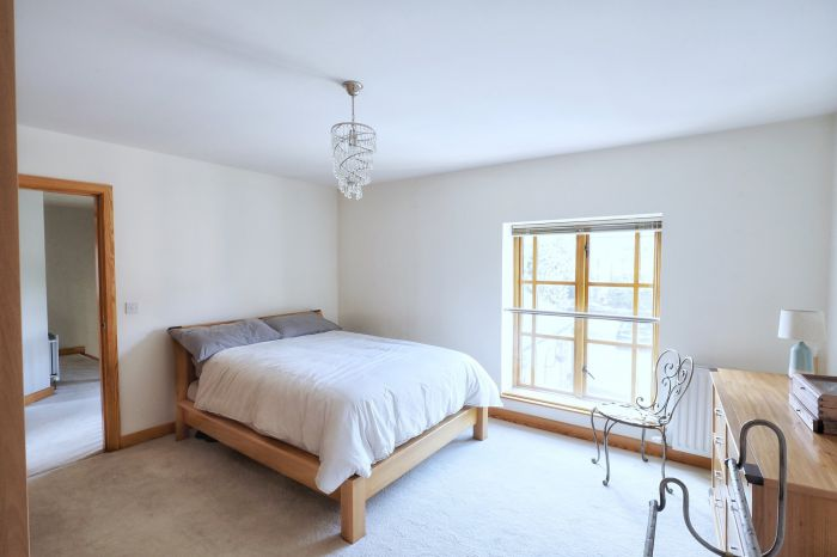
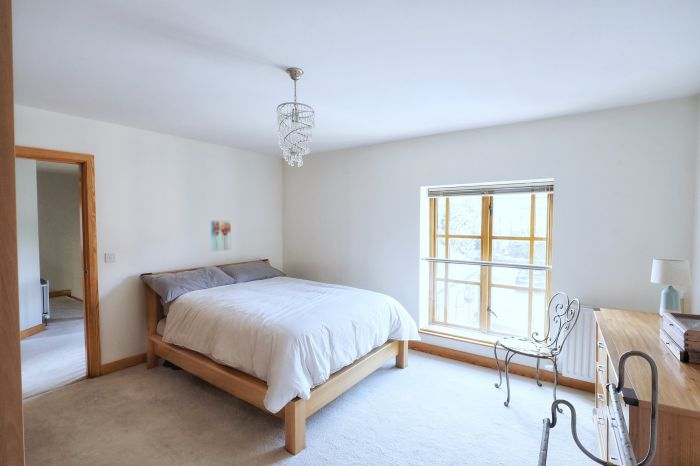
+ wall art (221, 235)
